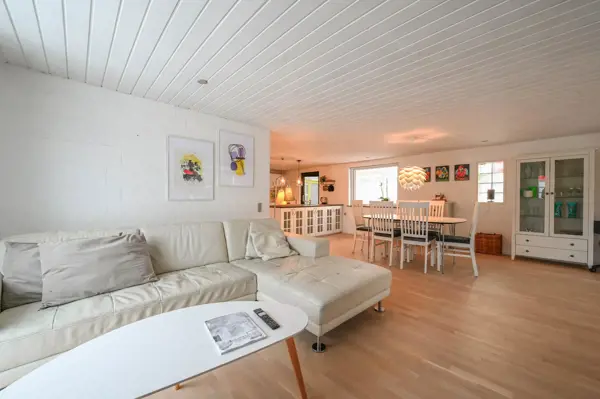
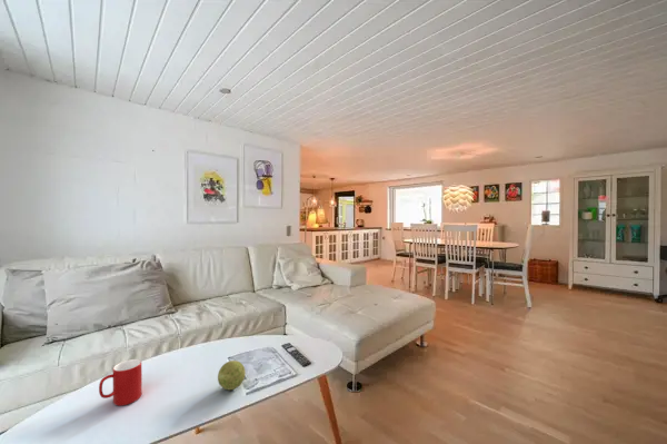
+ cup (121, 383)
+ decorative ball (231, 374)
